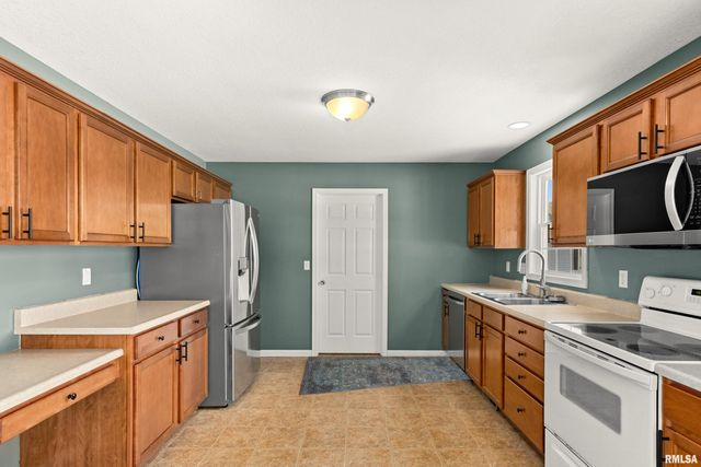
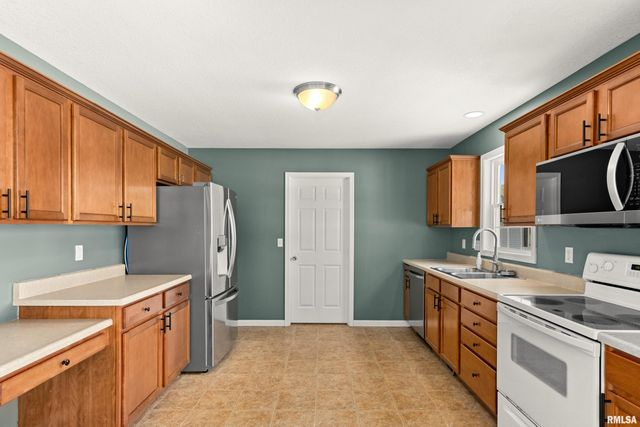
- rug (388, 375)
